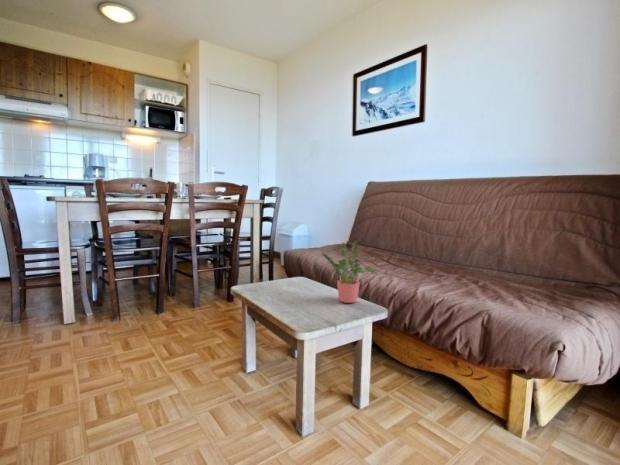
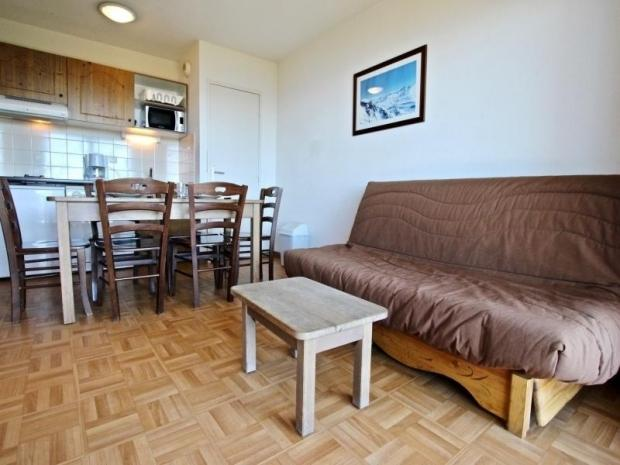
- potted plant (351, 273)
